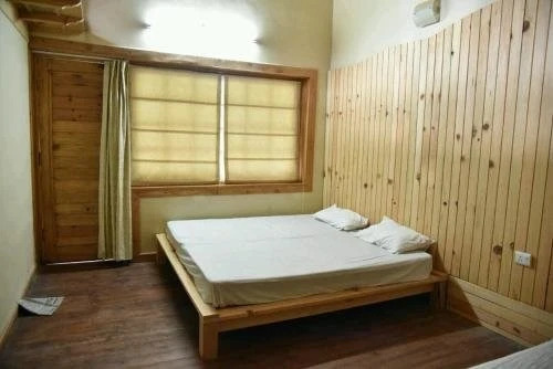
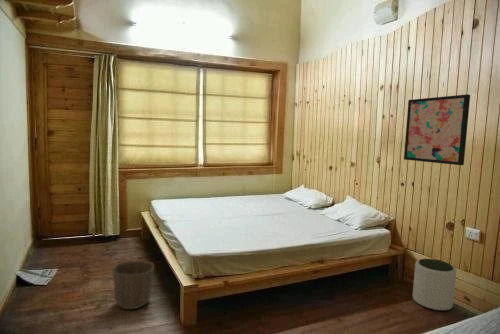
+ wall art (433, 130)
+ waste basket (133, 284)
+ plant pot (433, 283)
